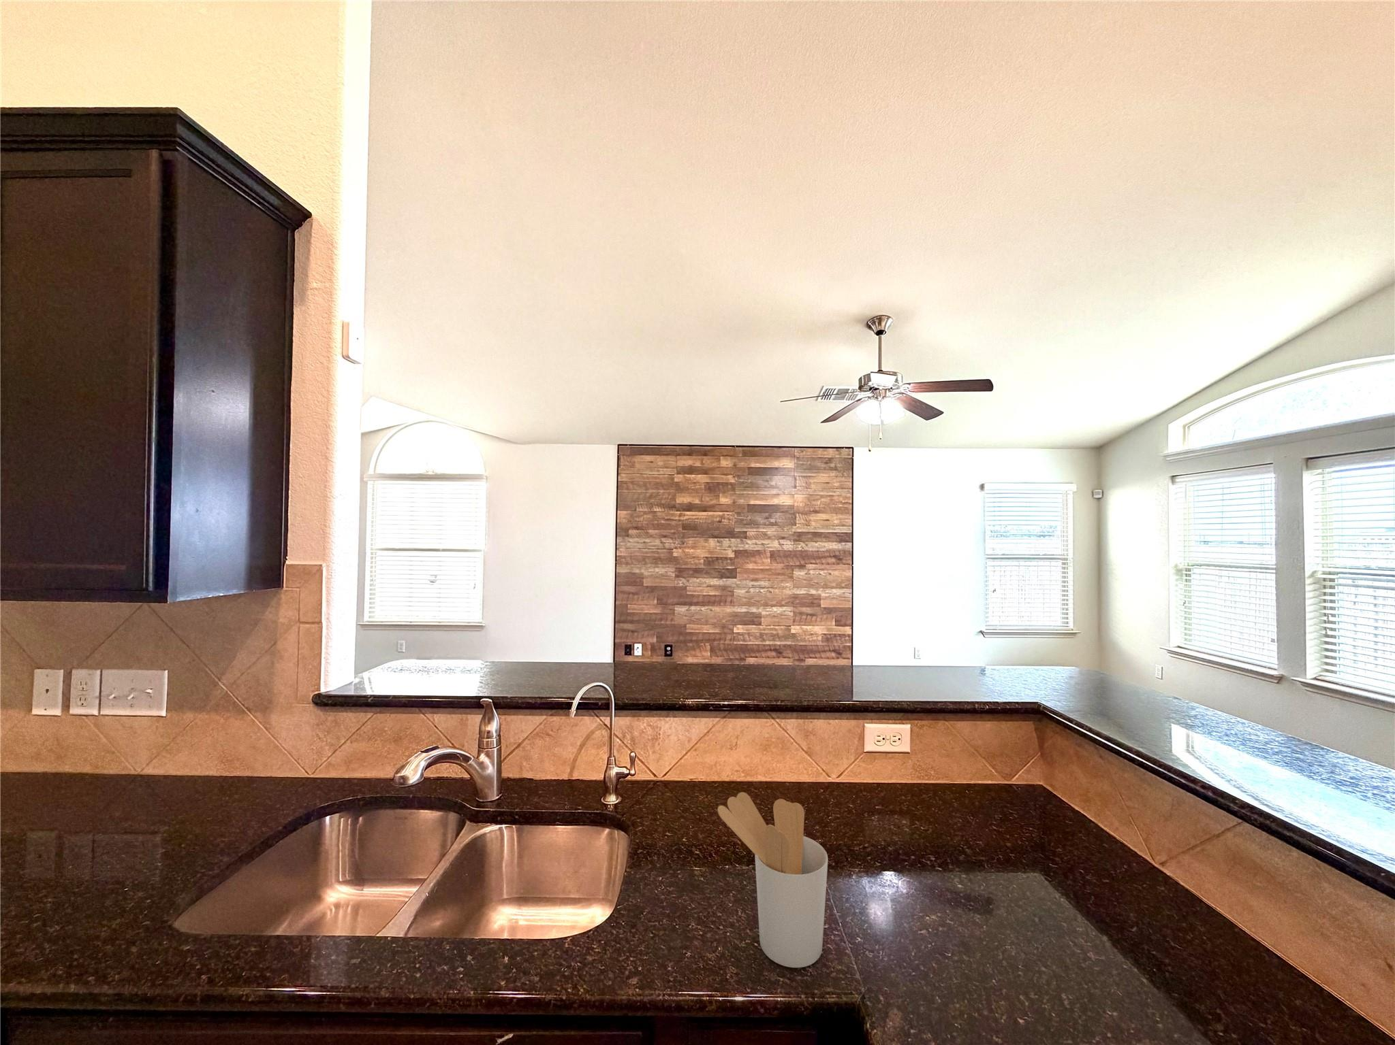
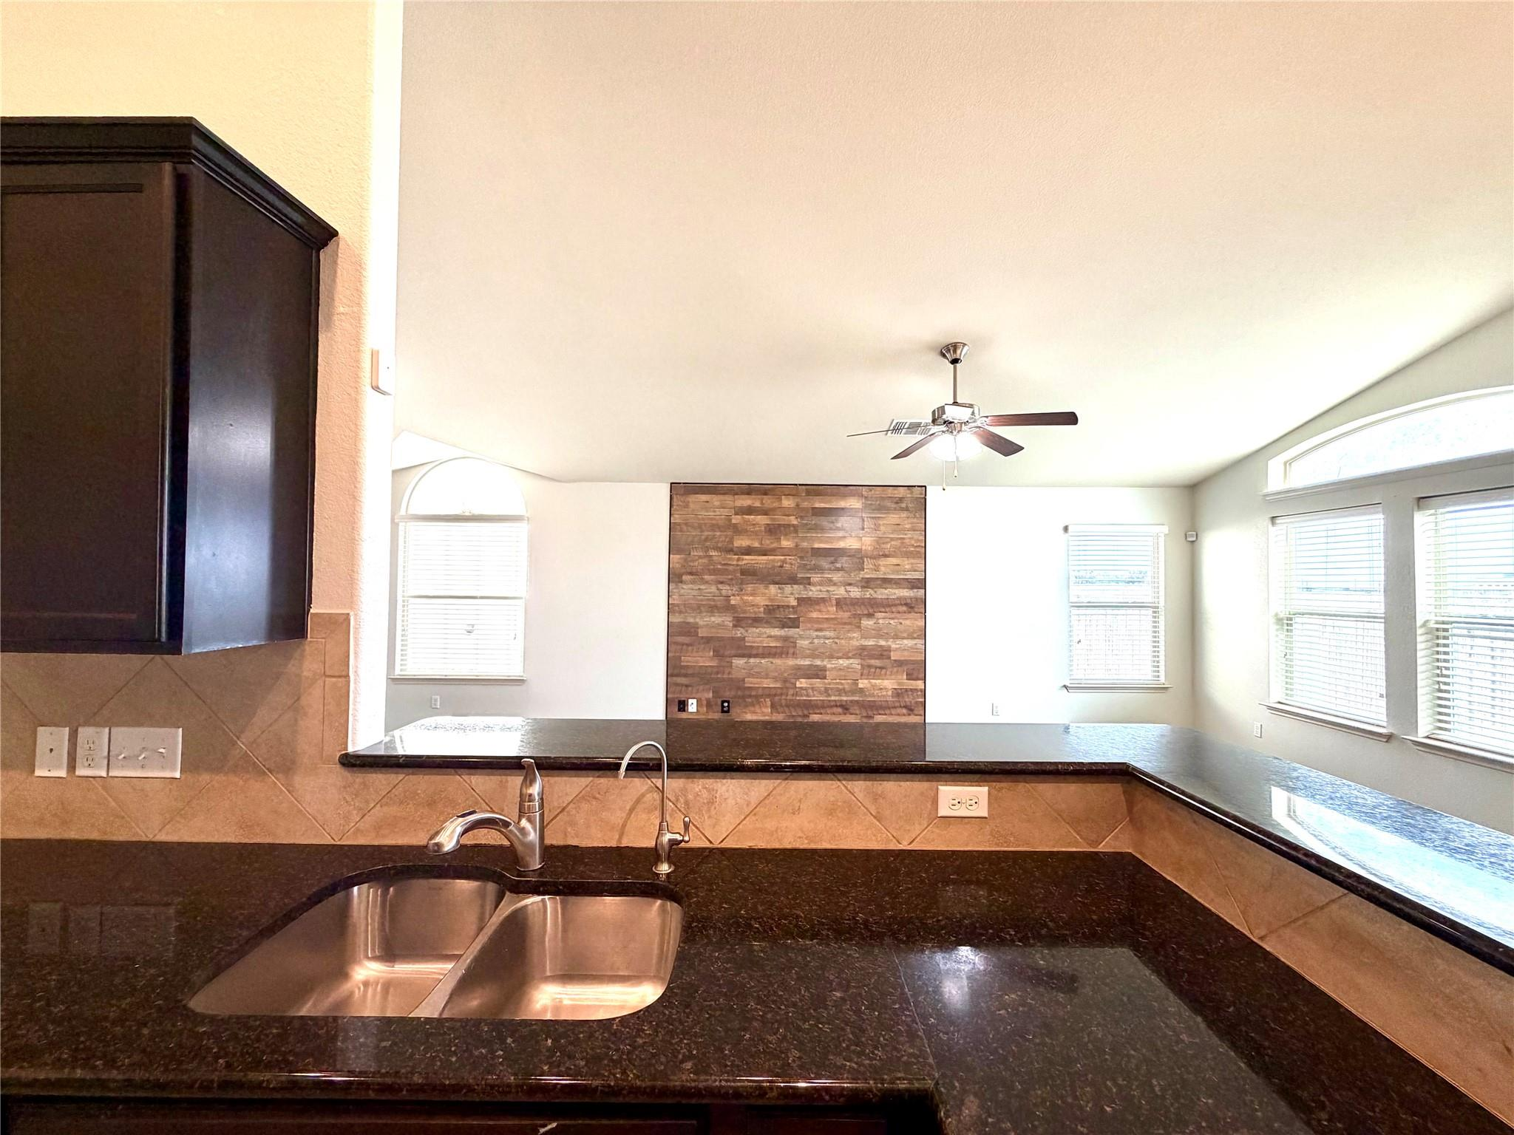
- utensil holder (772, 870)
